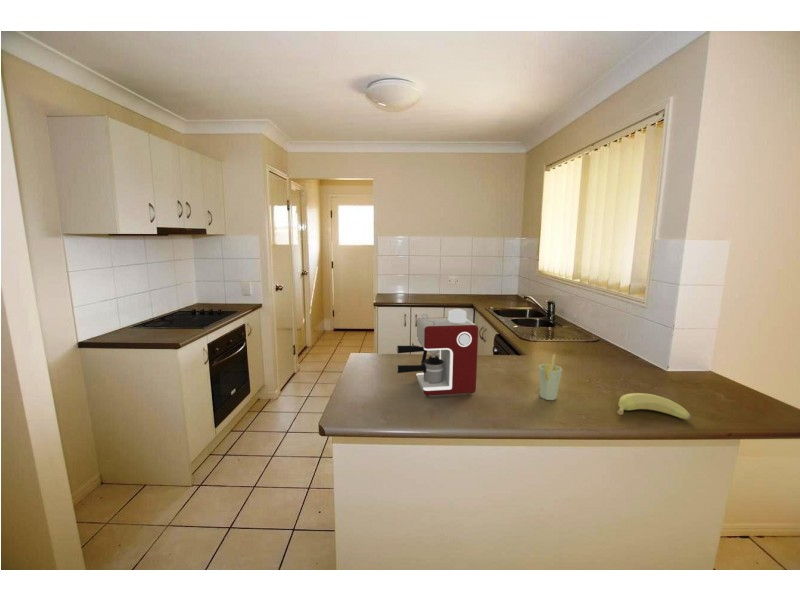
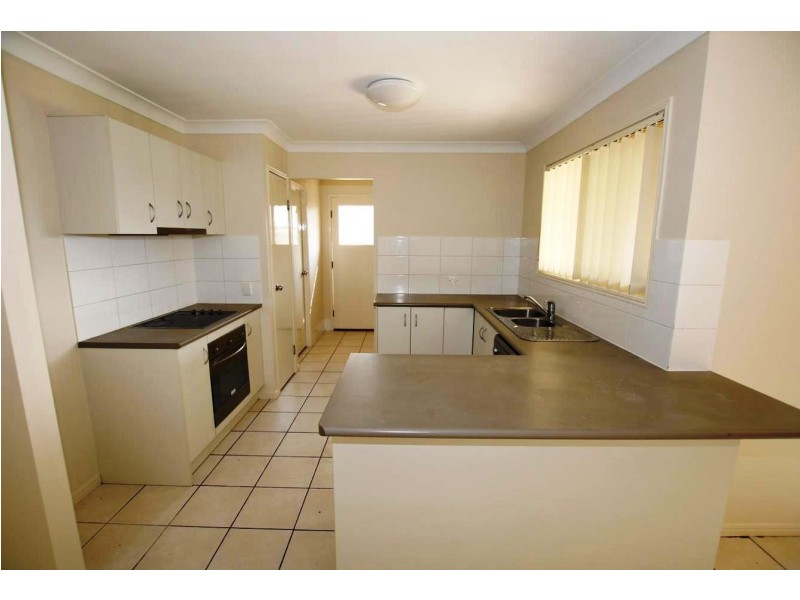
- cup (549, 378)
- coffee maker (434, 349)
- banana (647, 406)
